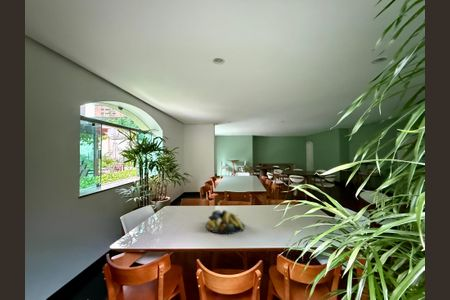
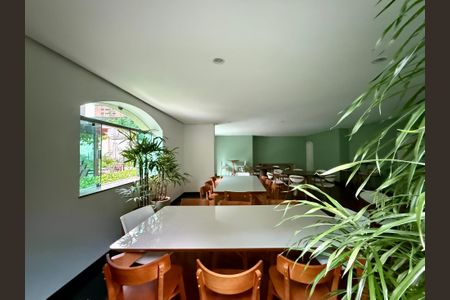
- fruit bowl (225, 219)
